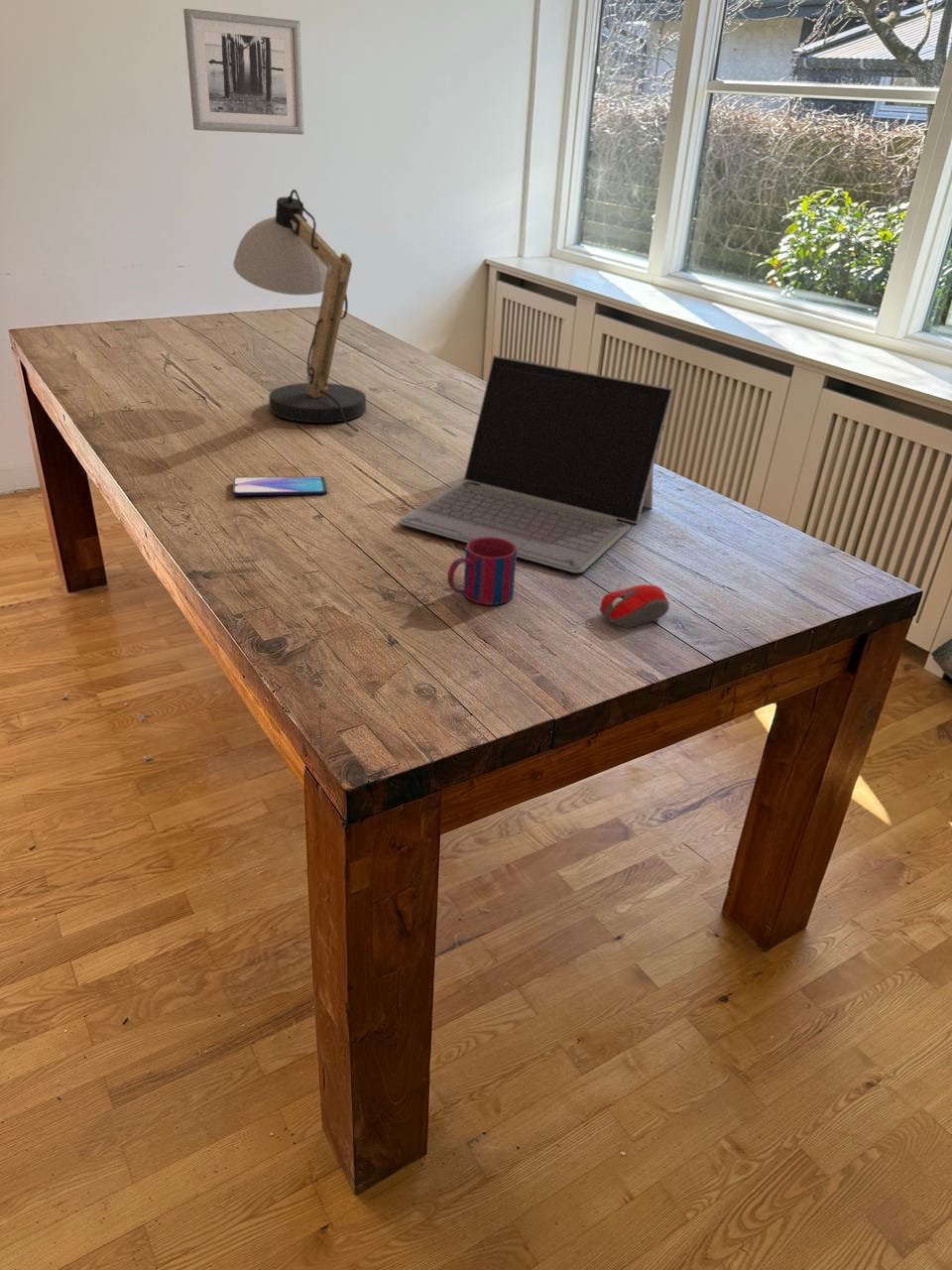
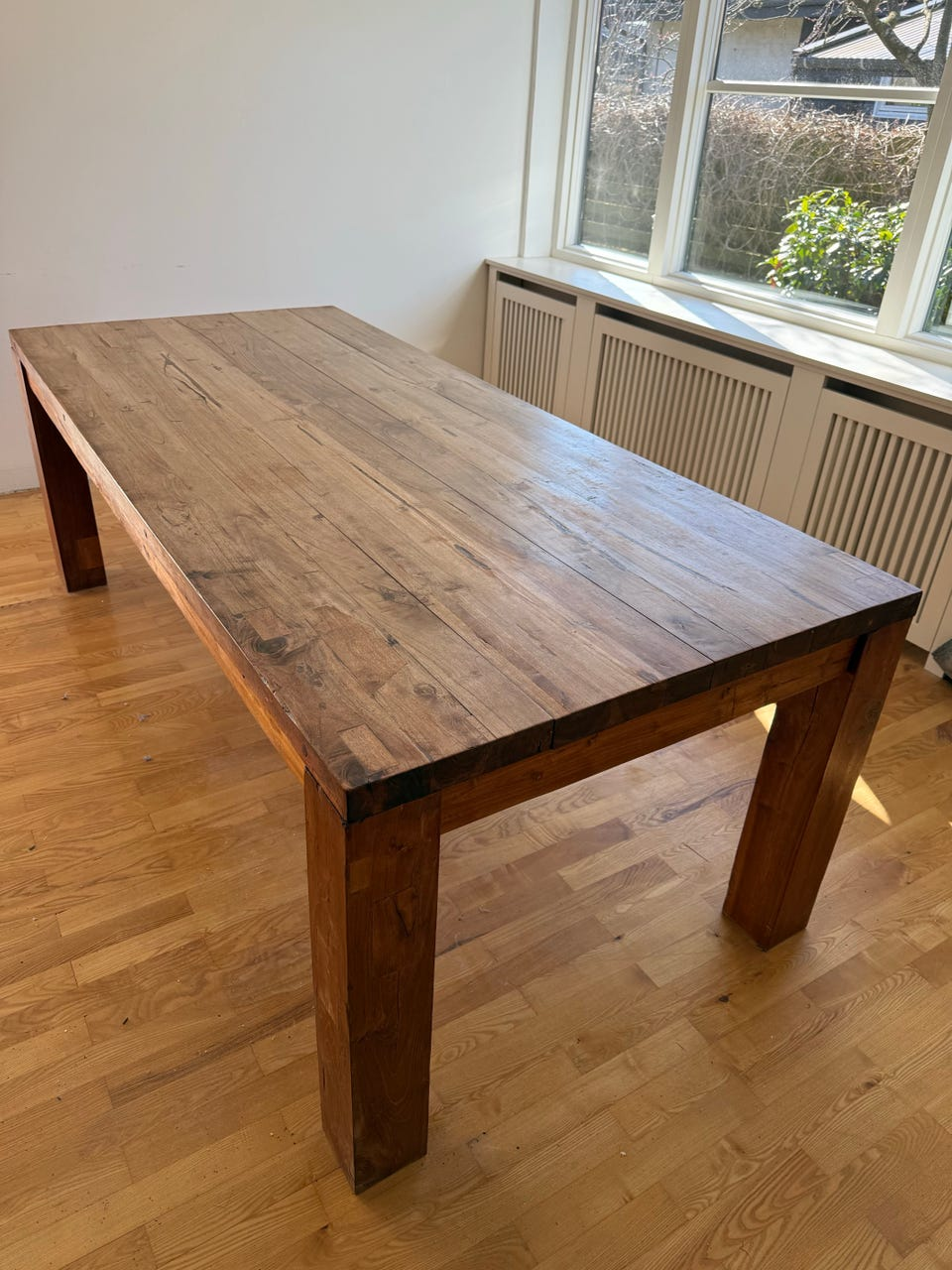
- laptop (535, 454)
- computer mouse (636, 601)
- wall art (247, 74)
- desk lamp (308, 294)
- mug (479, 572)
- smartphone (280, 485)
